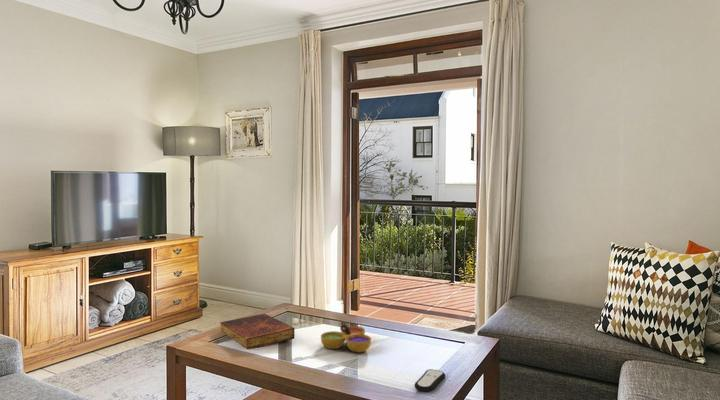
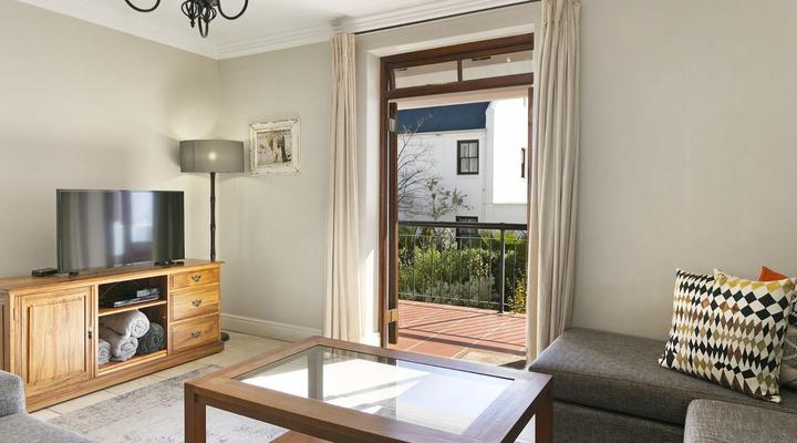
- decorative bowl (349, 334)
- book (256, 330)
- remote control (429, 380)
